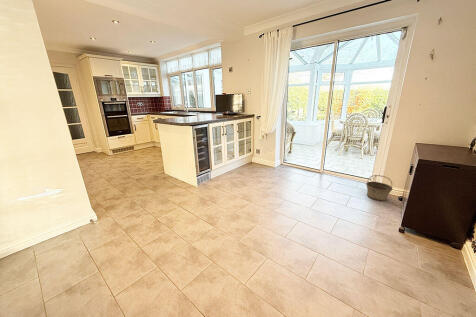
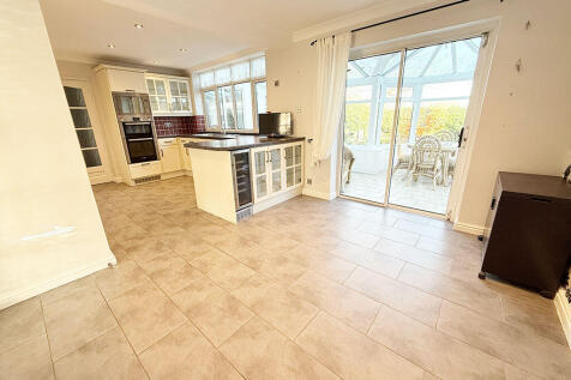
- basket (378, 186)
